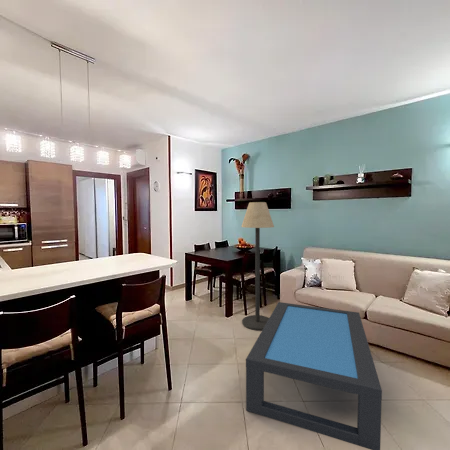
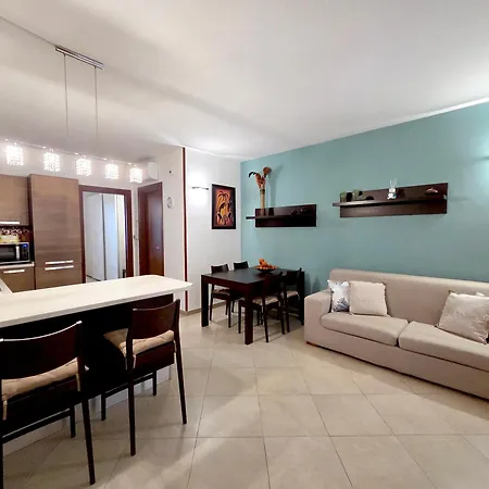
- floor lamp (257, 263)
- coffee table (312, 352)
